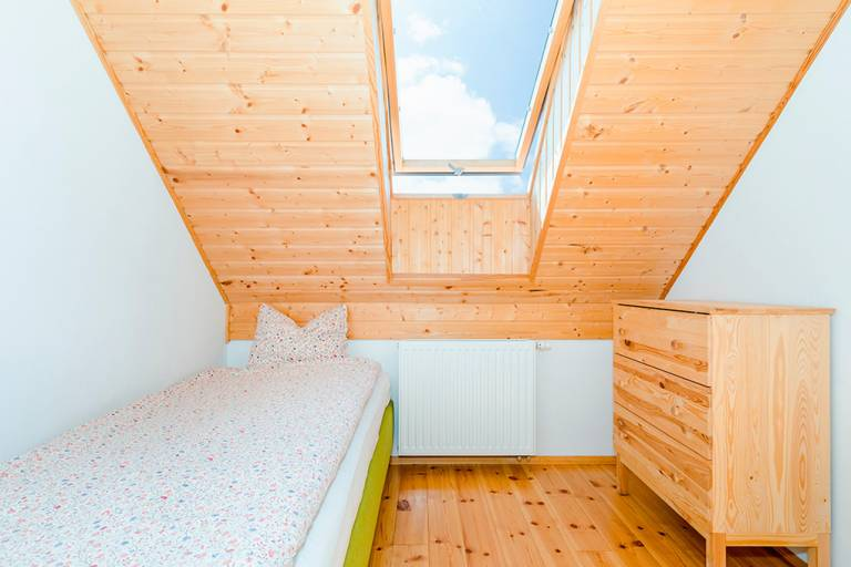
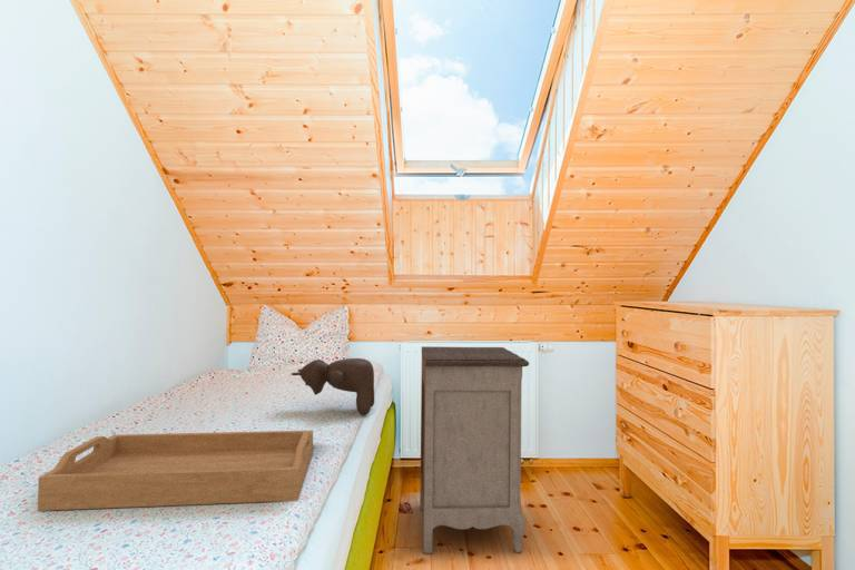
+ teddy bear (333, 384)
+ serving tray (196, 460)
+ nightstand (475, 439)
